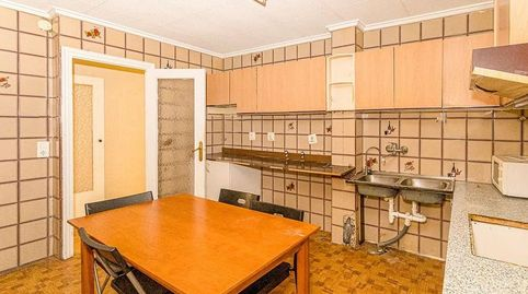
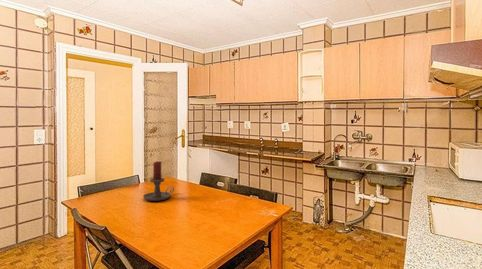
+ candle holder (160, 178)
